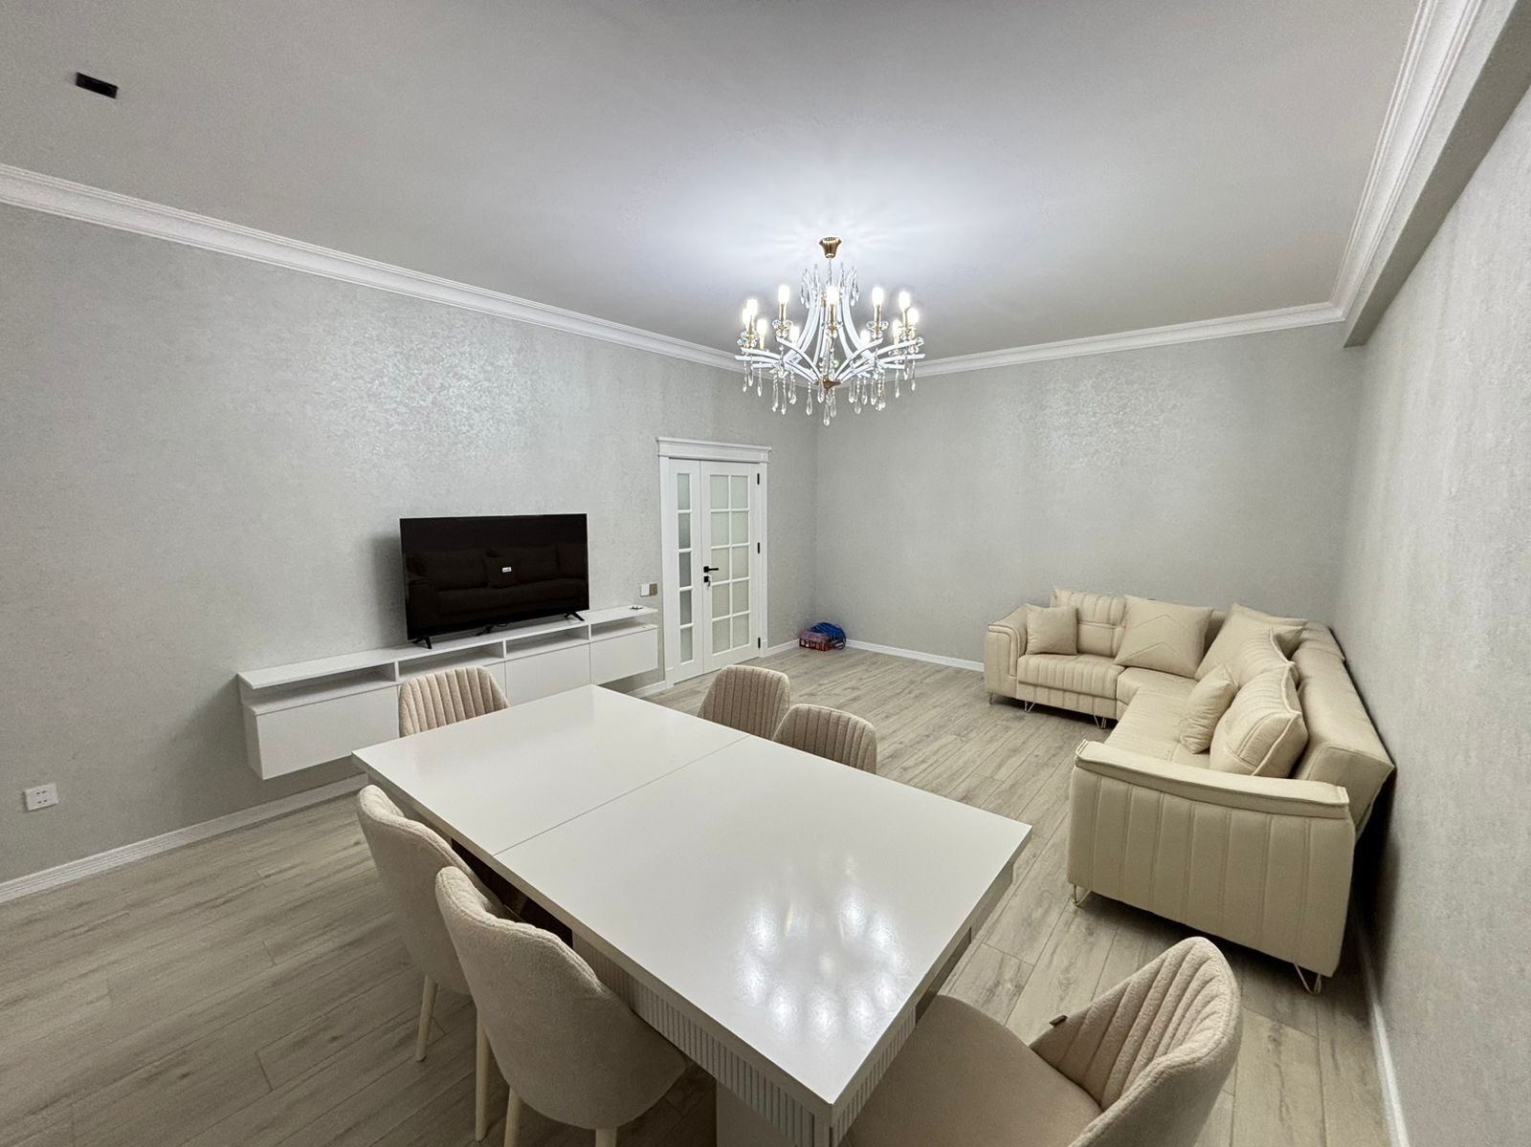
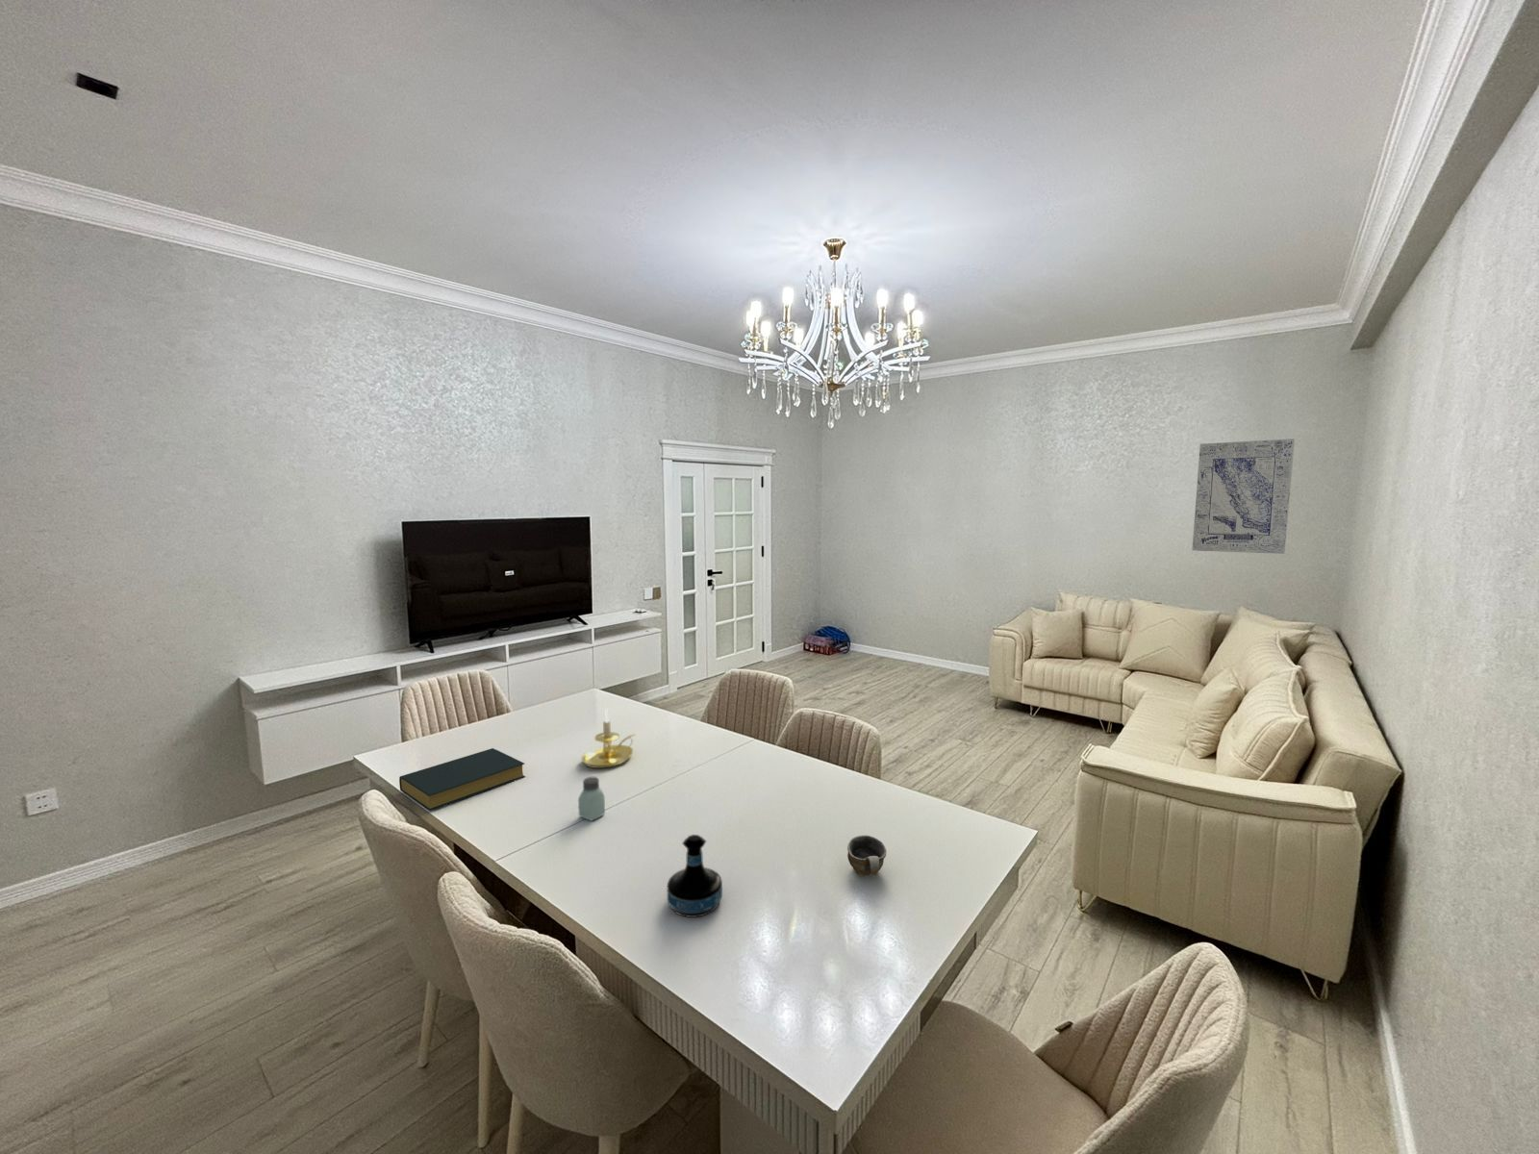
+ tequila bottle (694, 869)
+ saltshaker (590, 798)
+ hardback book (464, 776)
+ candle holder (610, 733)
+ wall art (1241, 497)
+ cup (865, 859)
